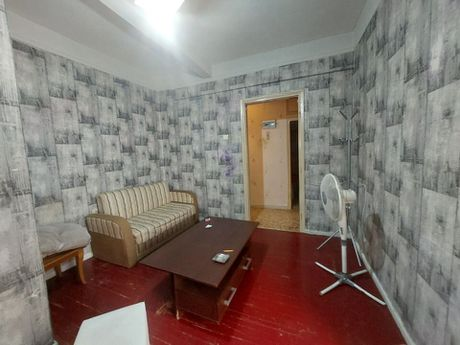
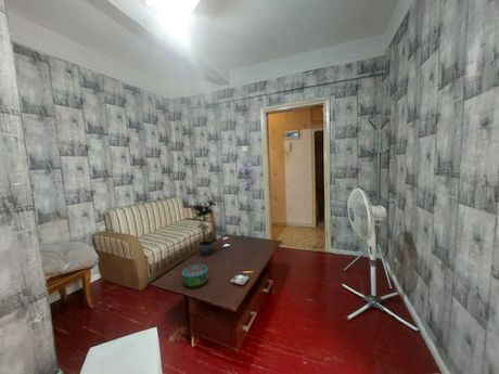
+ potted plant (204, 225)
+ decorative bowl (195, 275)
